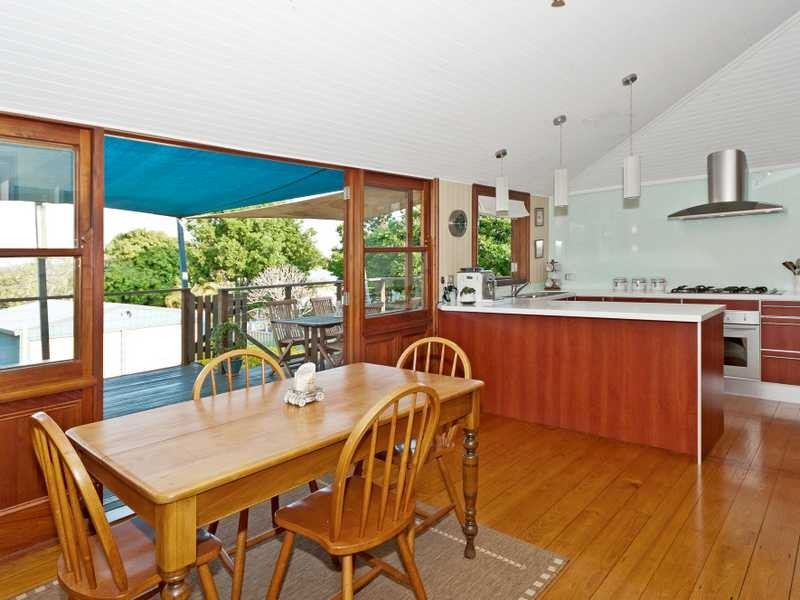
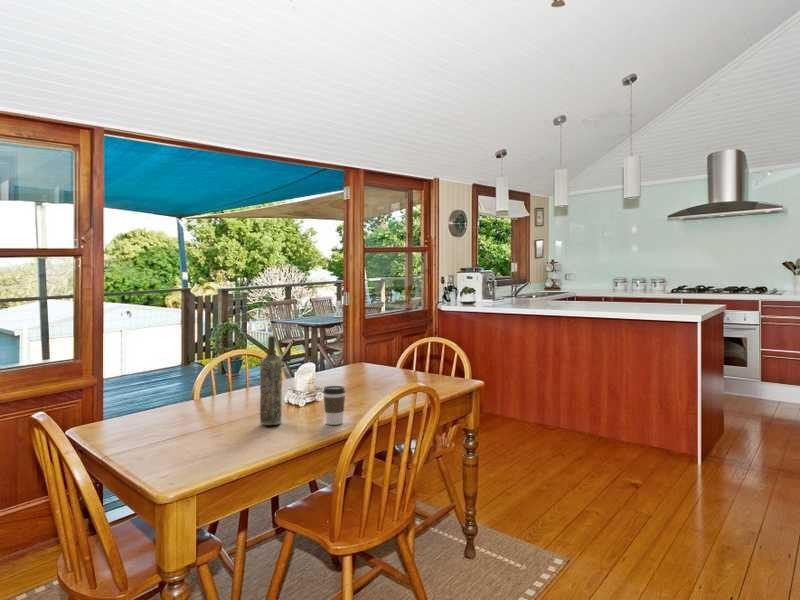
+ bottle (271, 379)
+ coffee cup (334, 405)
